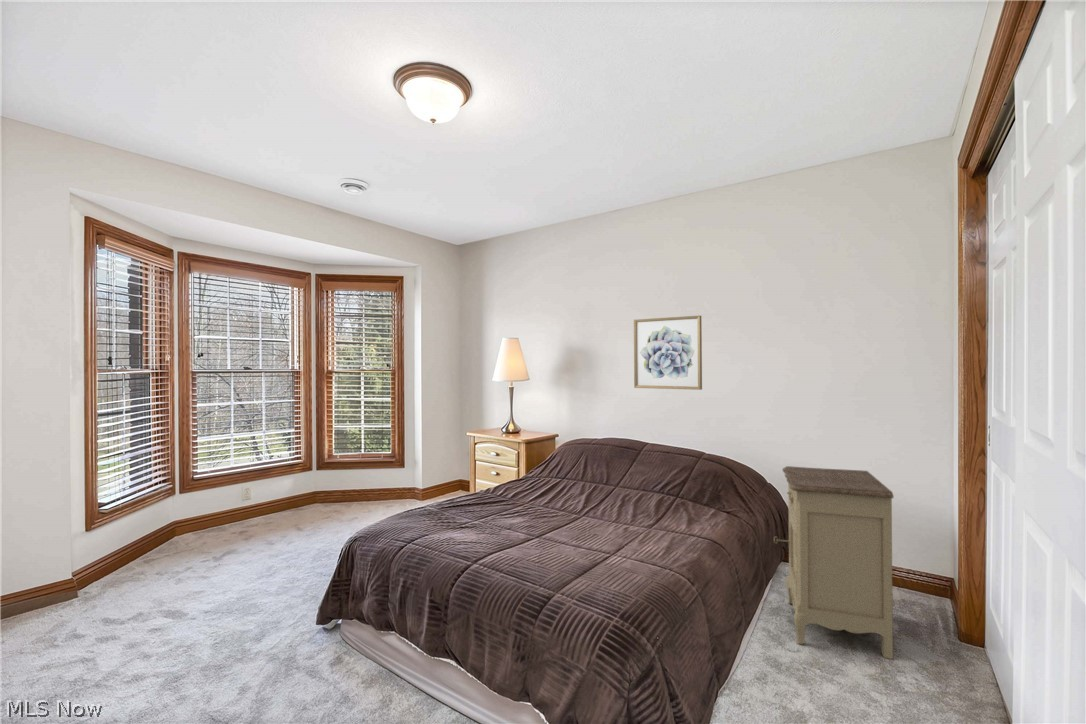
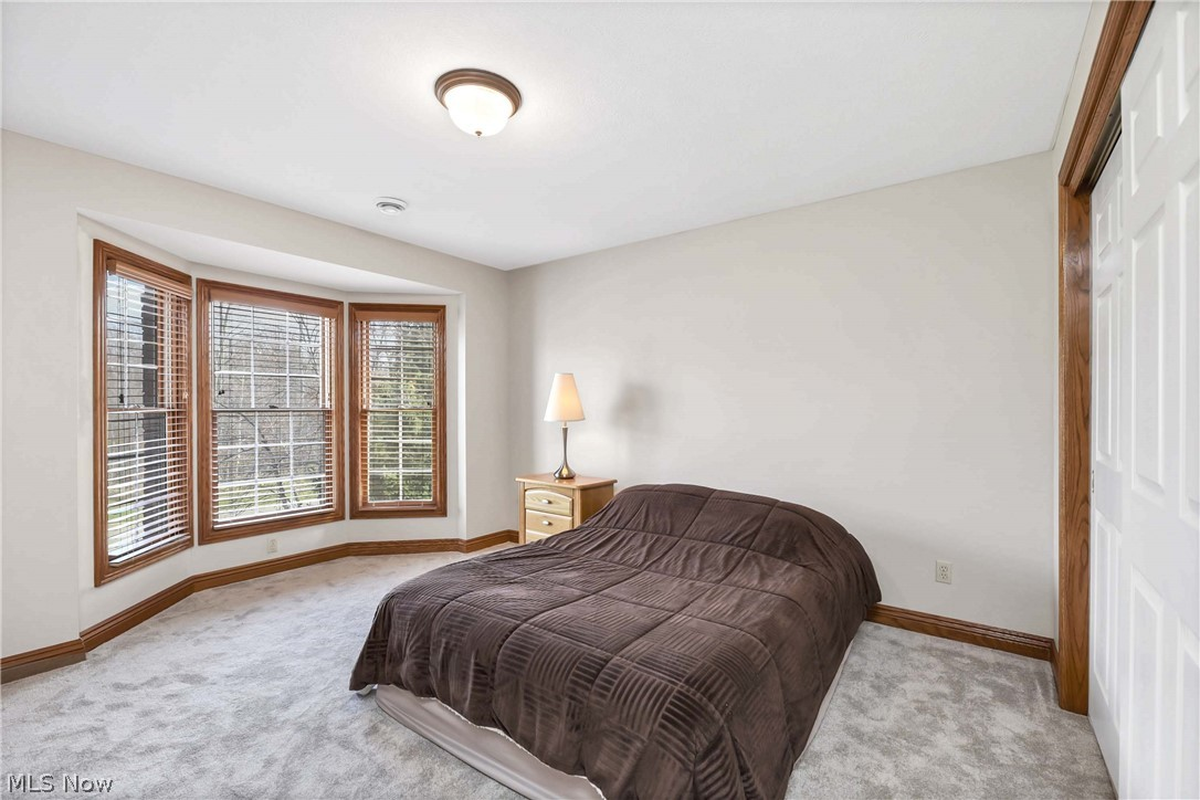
- wall art (666, 353)
- nightstand (825, 551)
